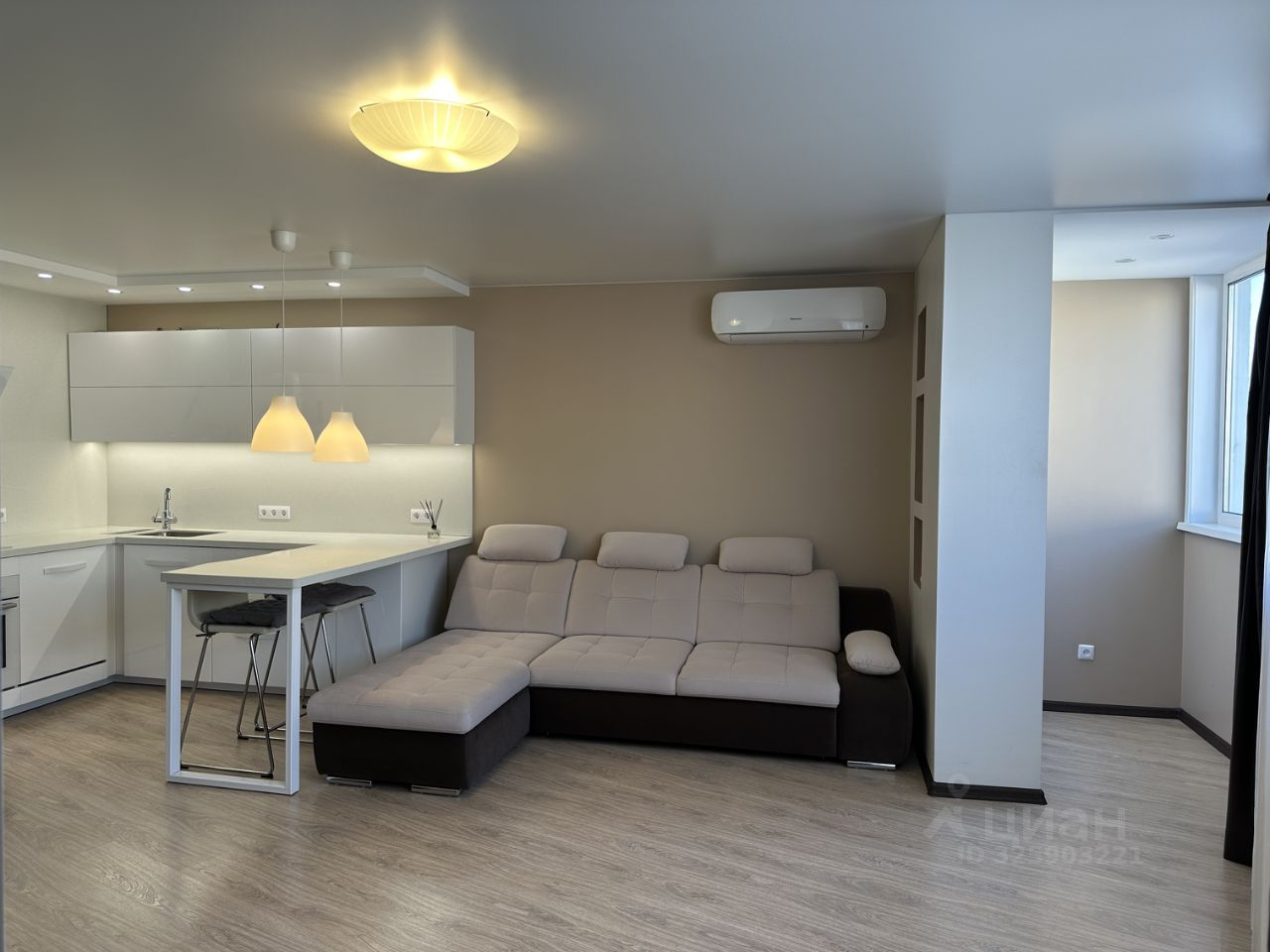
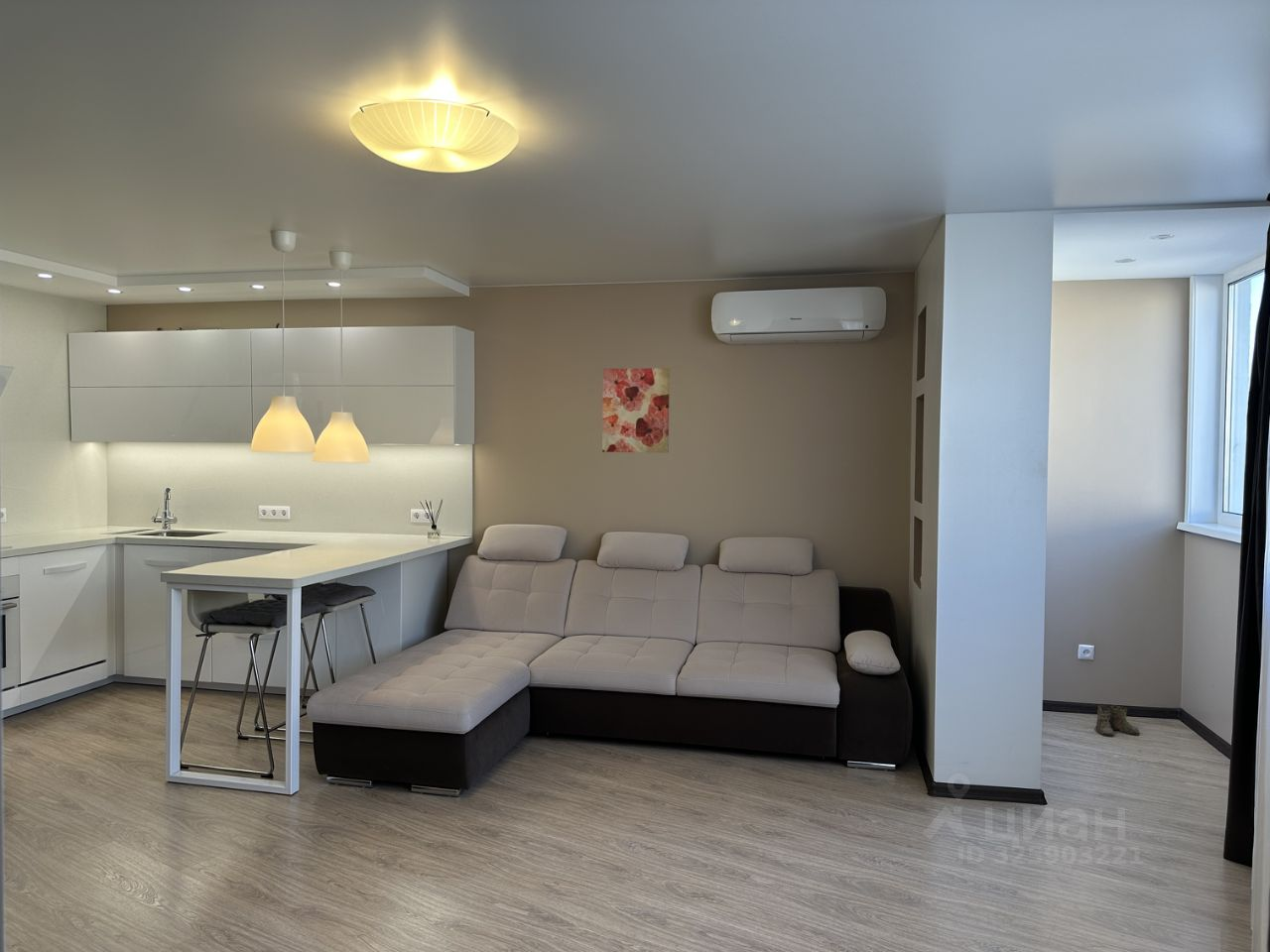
+ wall art (635, 411)
+ boots (1113, 720)
